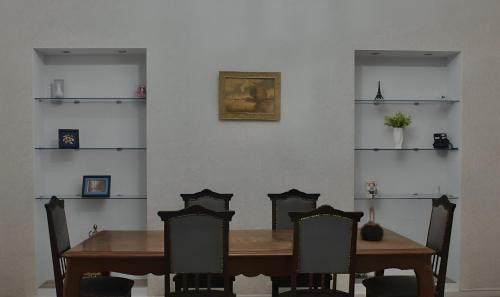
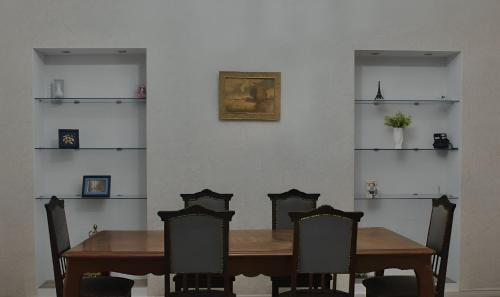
- teapot (371, 222)
